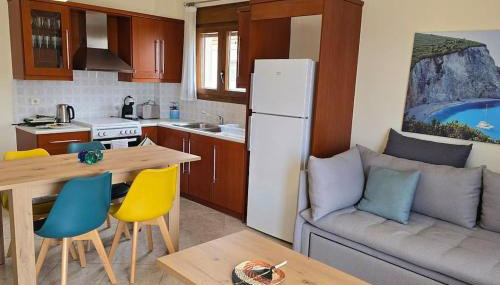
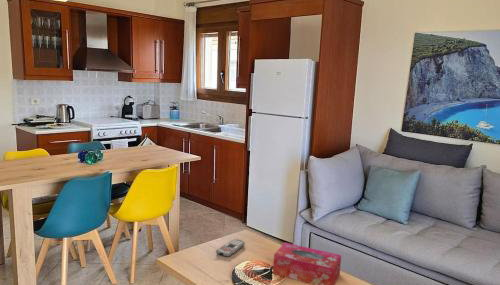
+ remote control (231, 247)
+ tissue box (307, 264)
